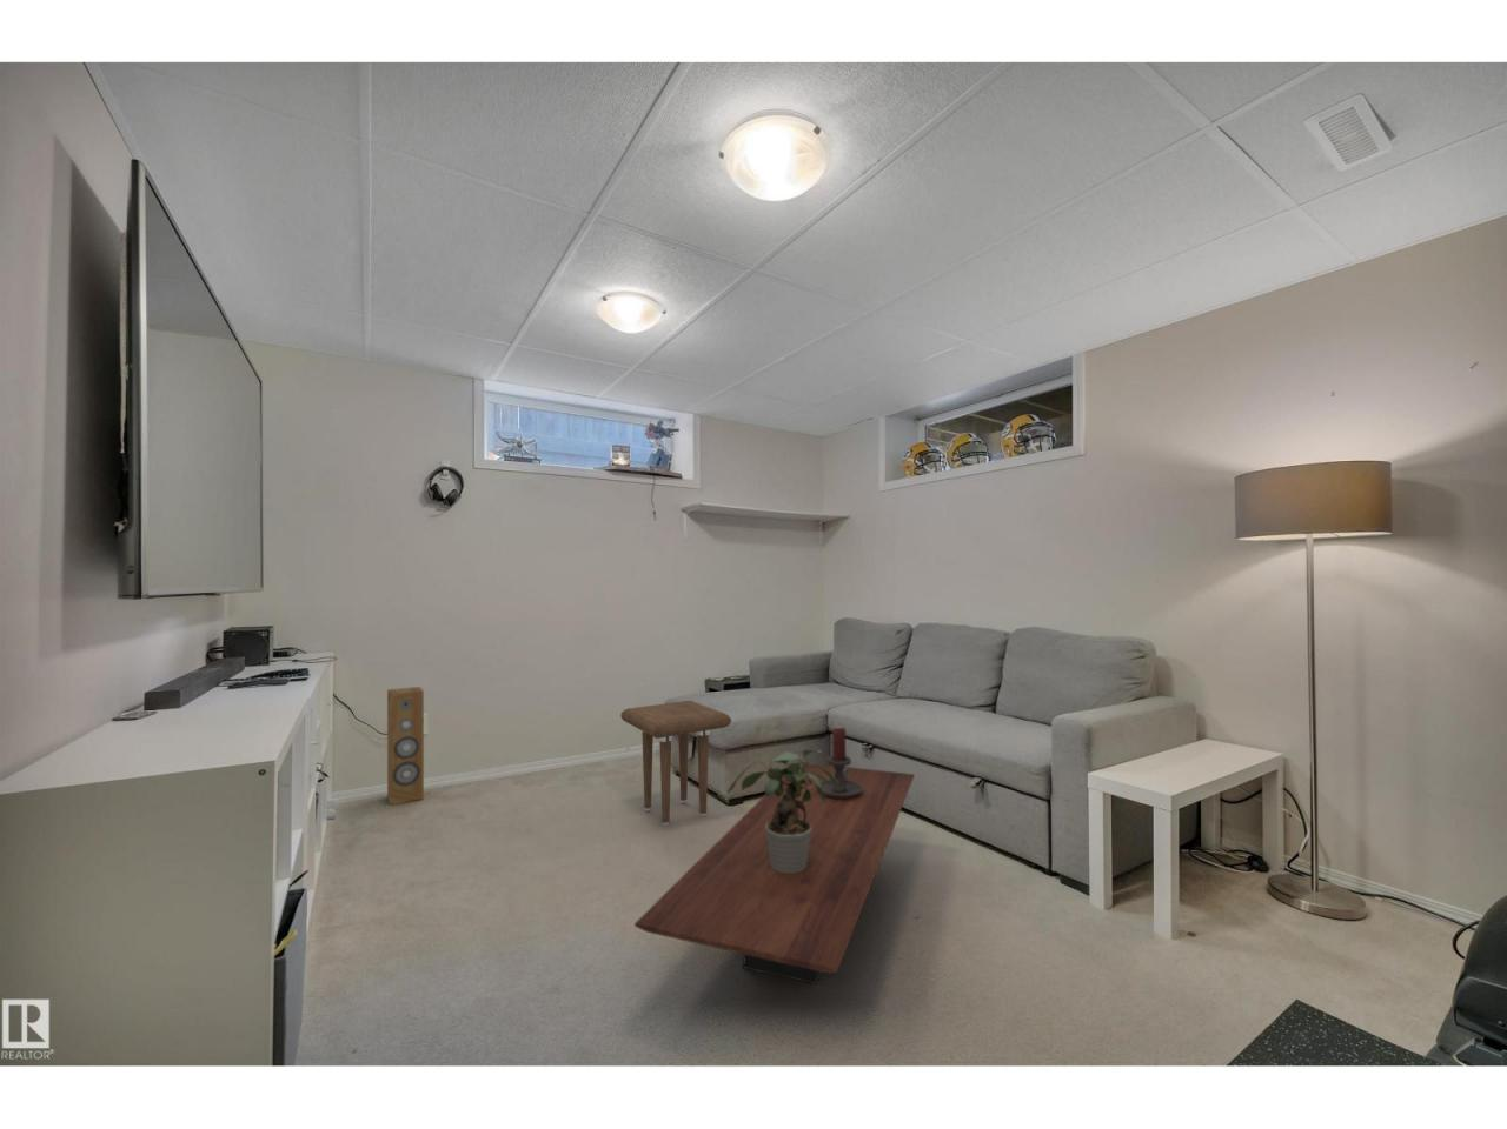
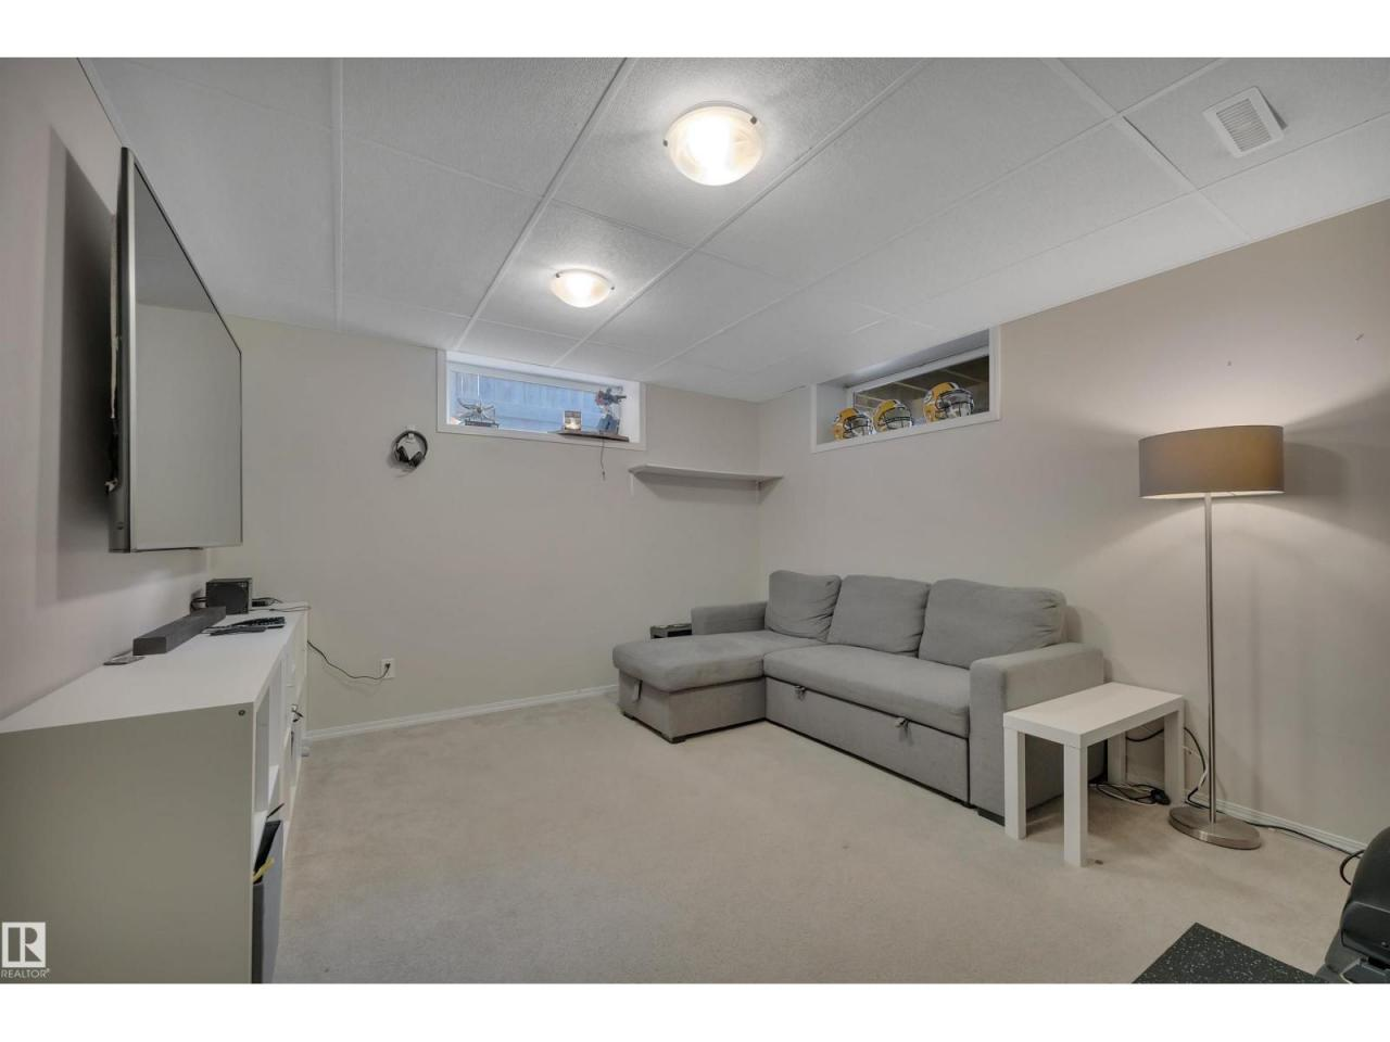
- coffee table (812, 872)
- candle holder (839, 758)
- side table (670, 761)
- potted plant (793, 803)
- speaker (405, 744)
